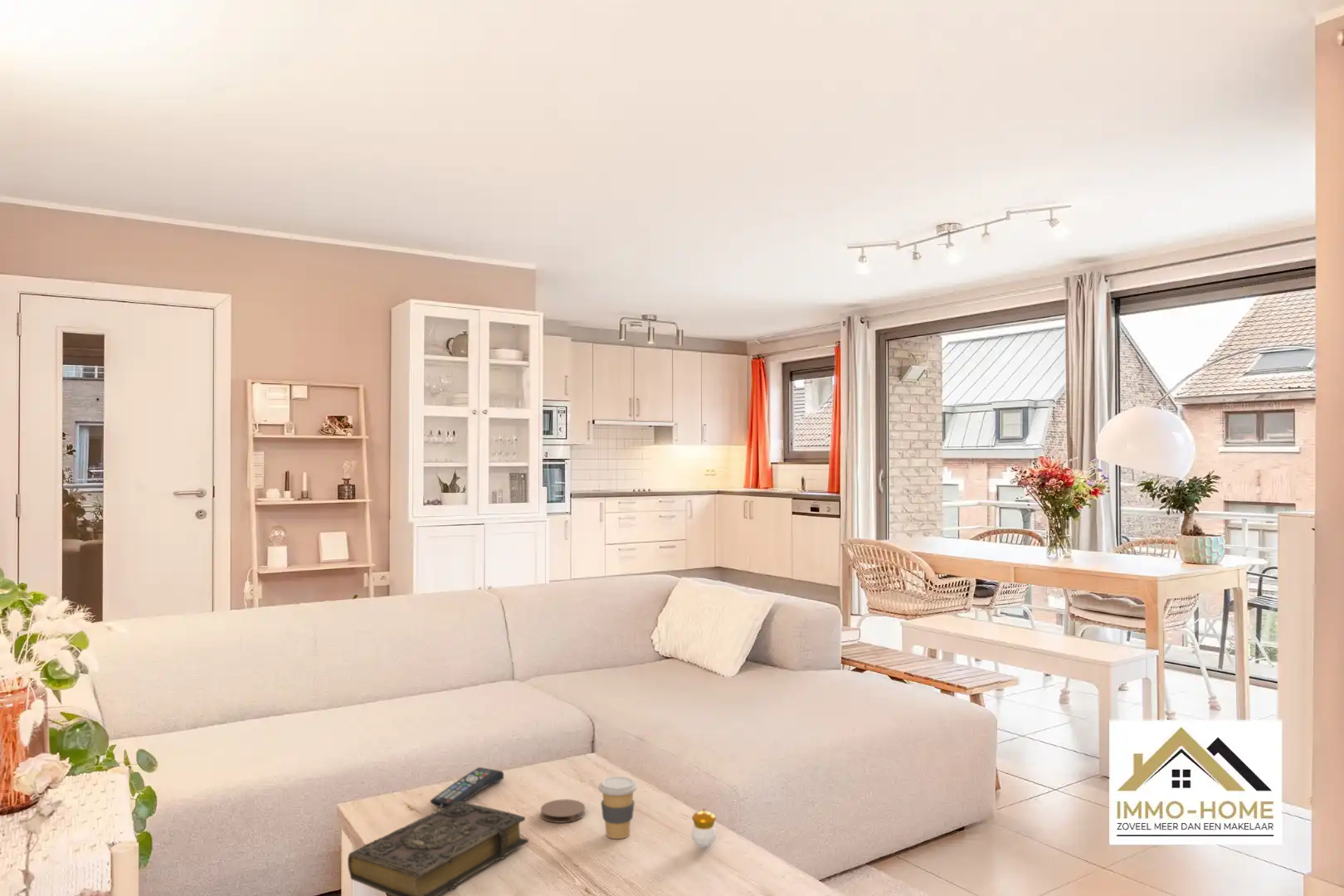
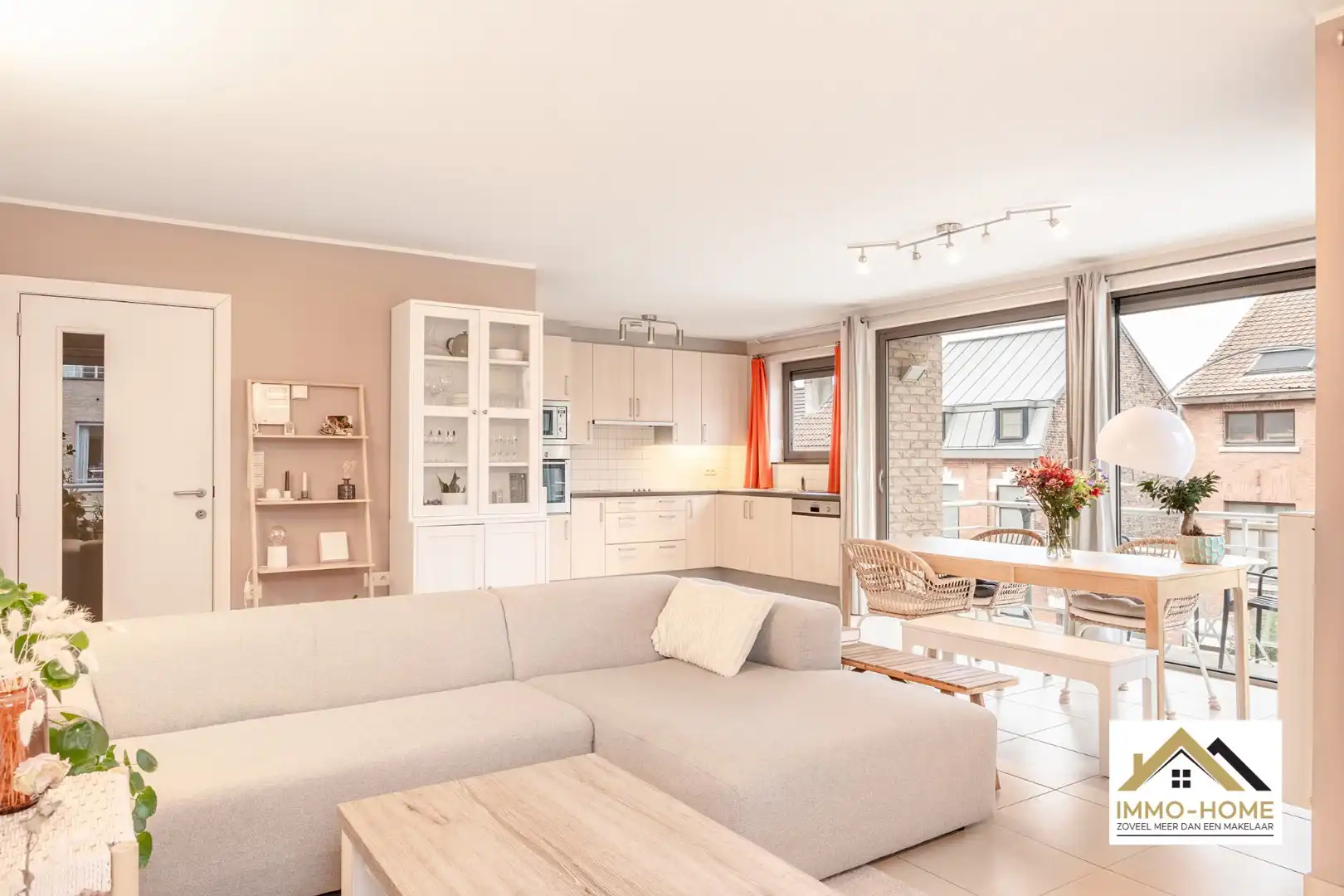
- coaster (562, 811)
- book (441, 846)
- coffee cup (617, 808)
- remote control (469, 786)
- candle (704, 827)
